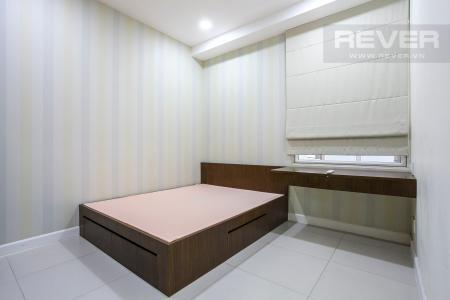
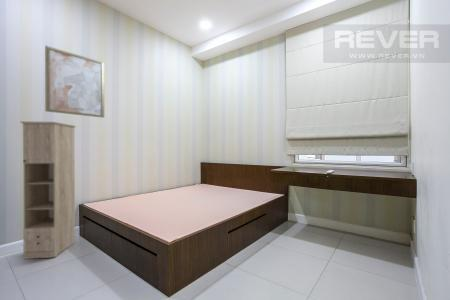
+ wall art (77, 84)
+ storage cabinet (50, 187)
